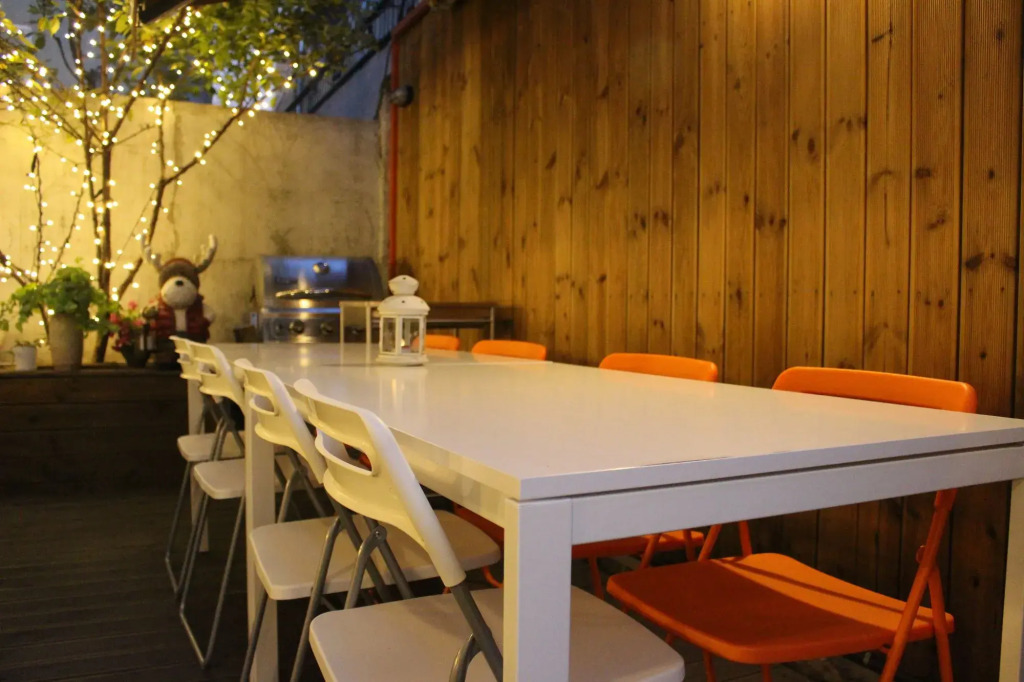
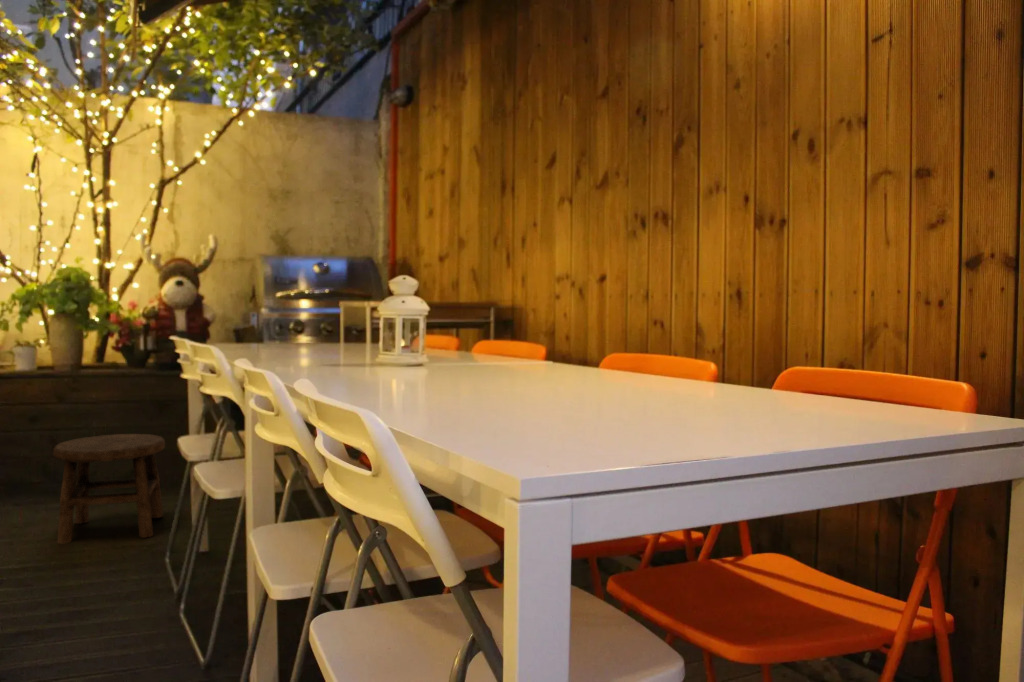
+ stool (112, 485)
